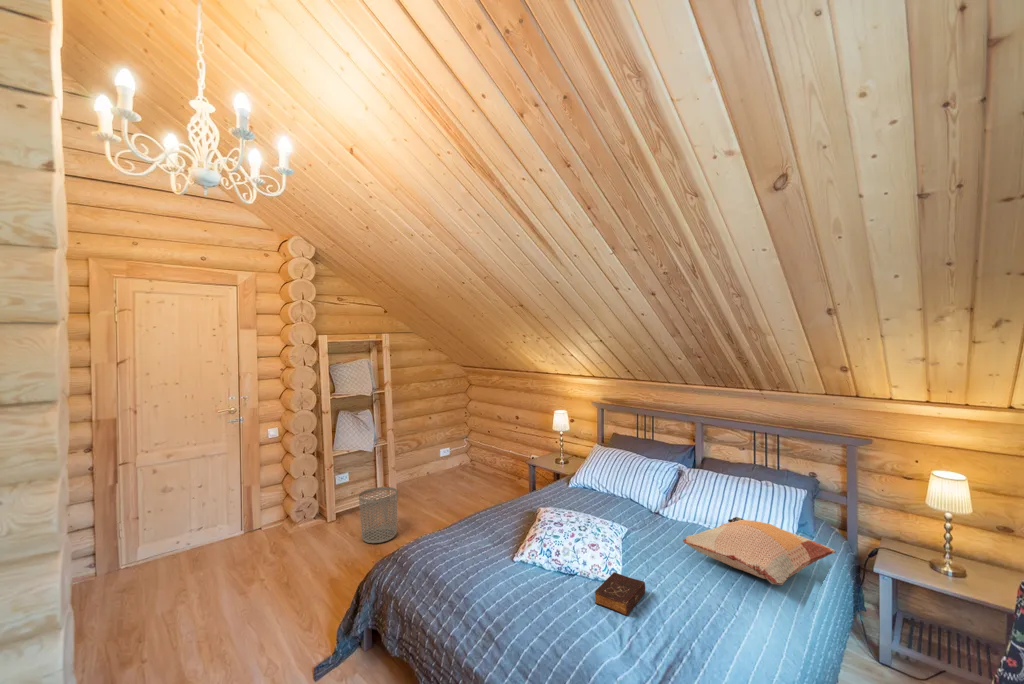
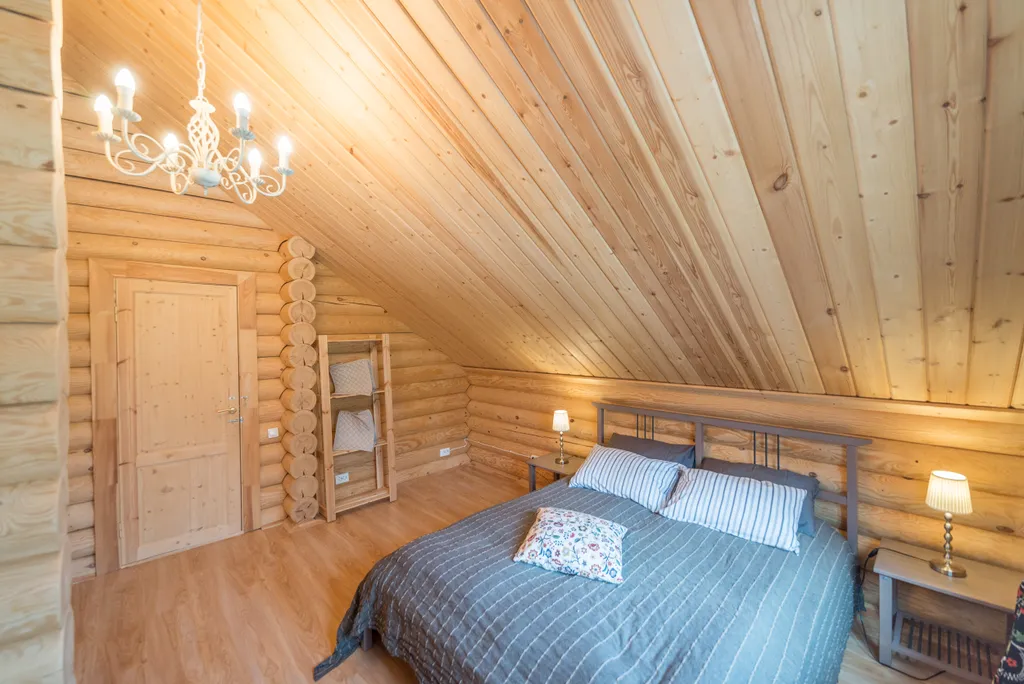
- decorative pillow (754, 545)
- book (620, 592)
- waste bin (378, 514)
